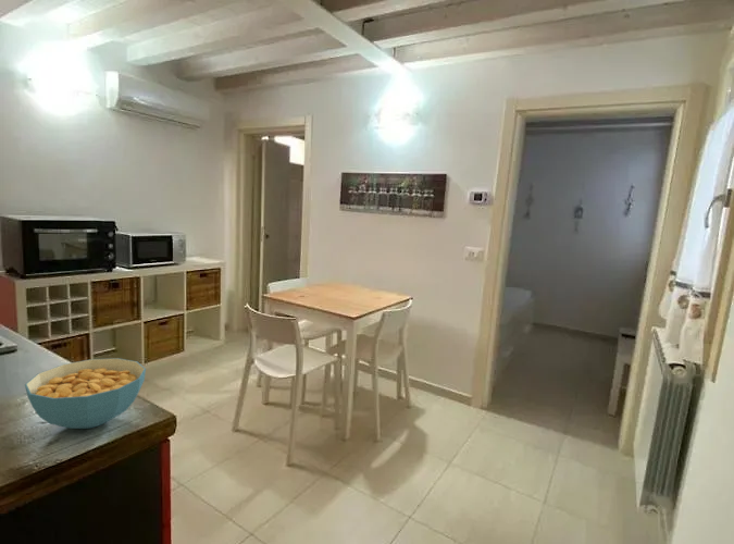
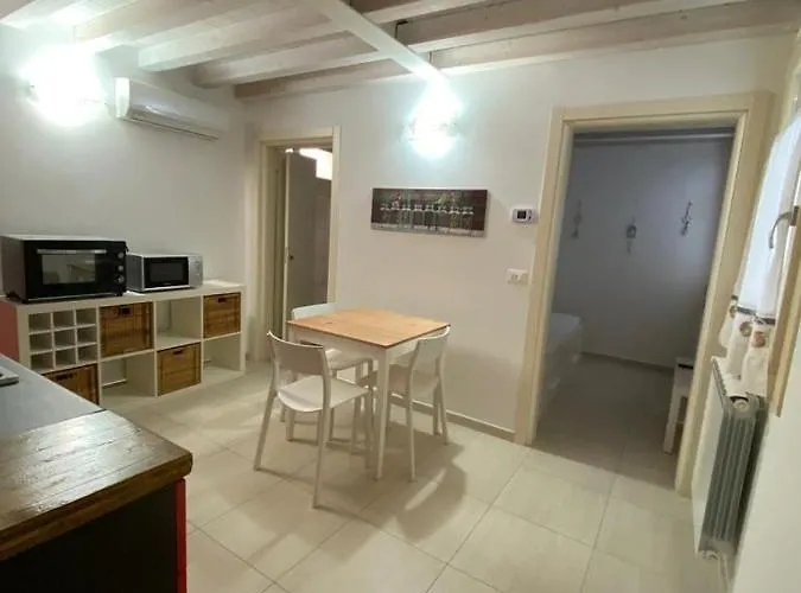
- cereal bowl (89, 398)
